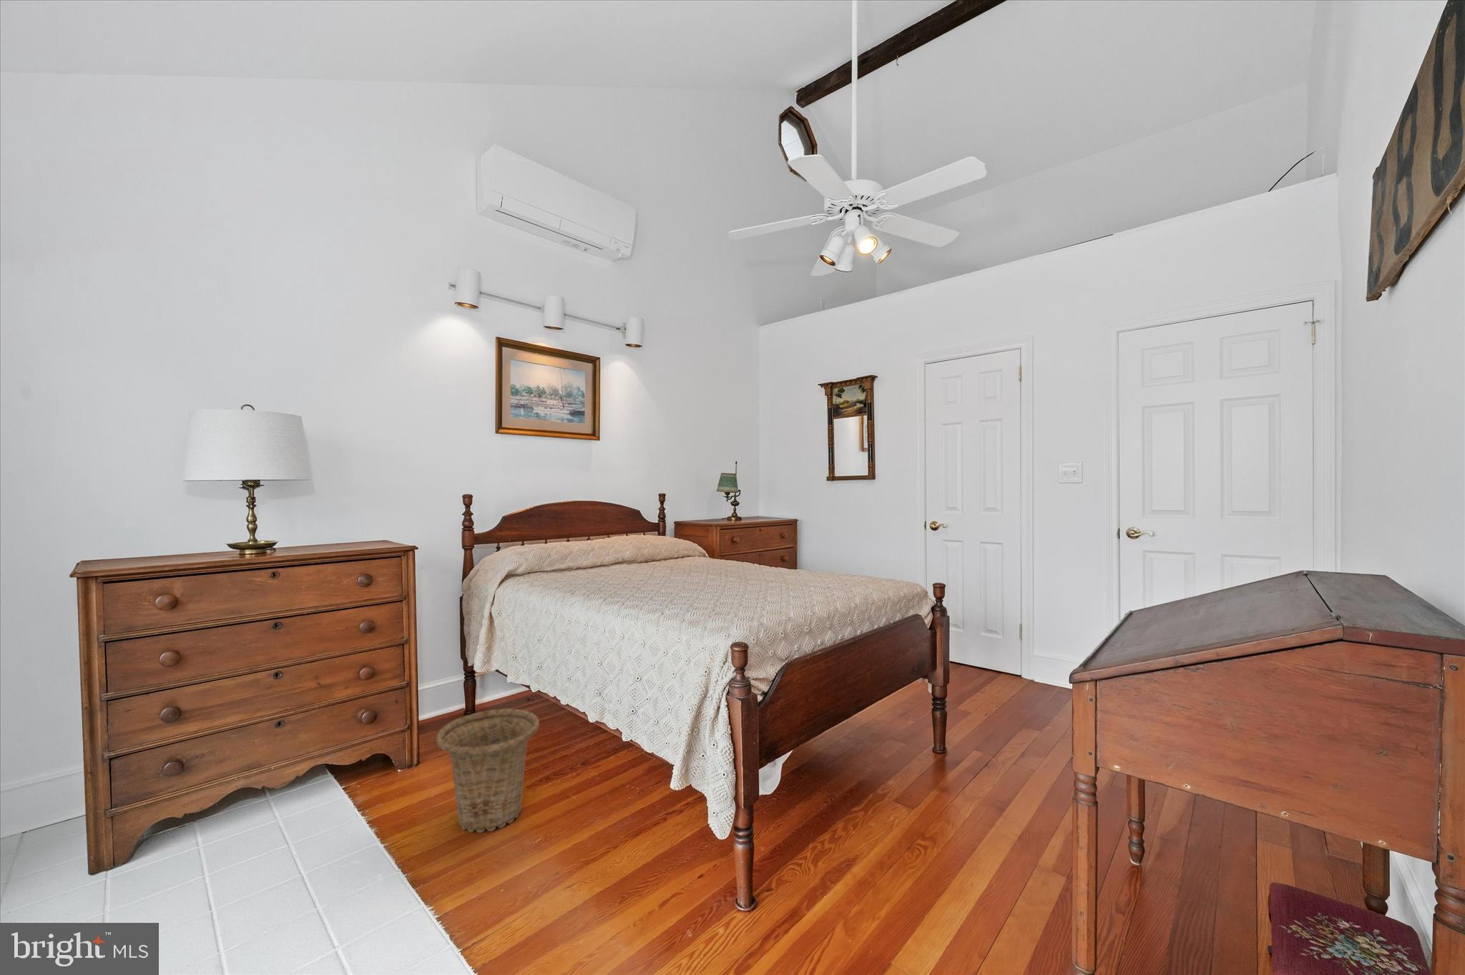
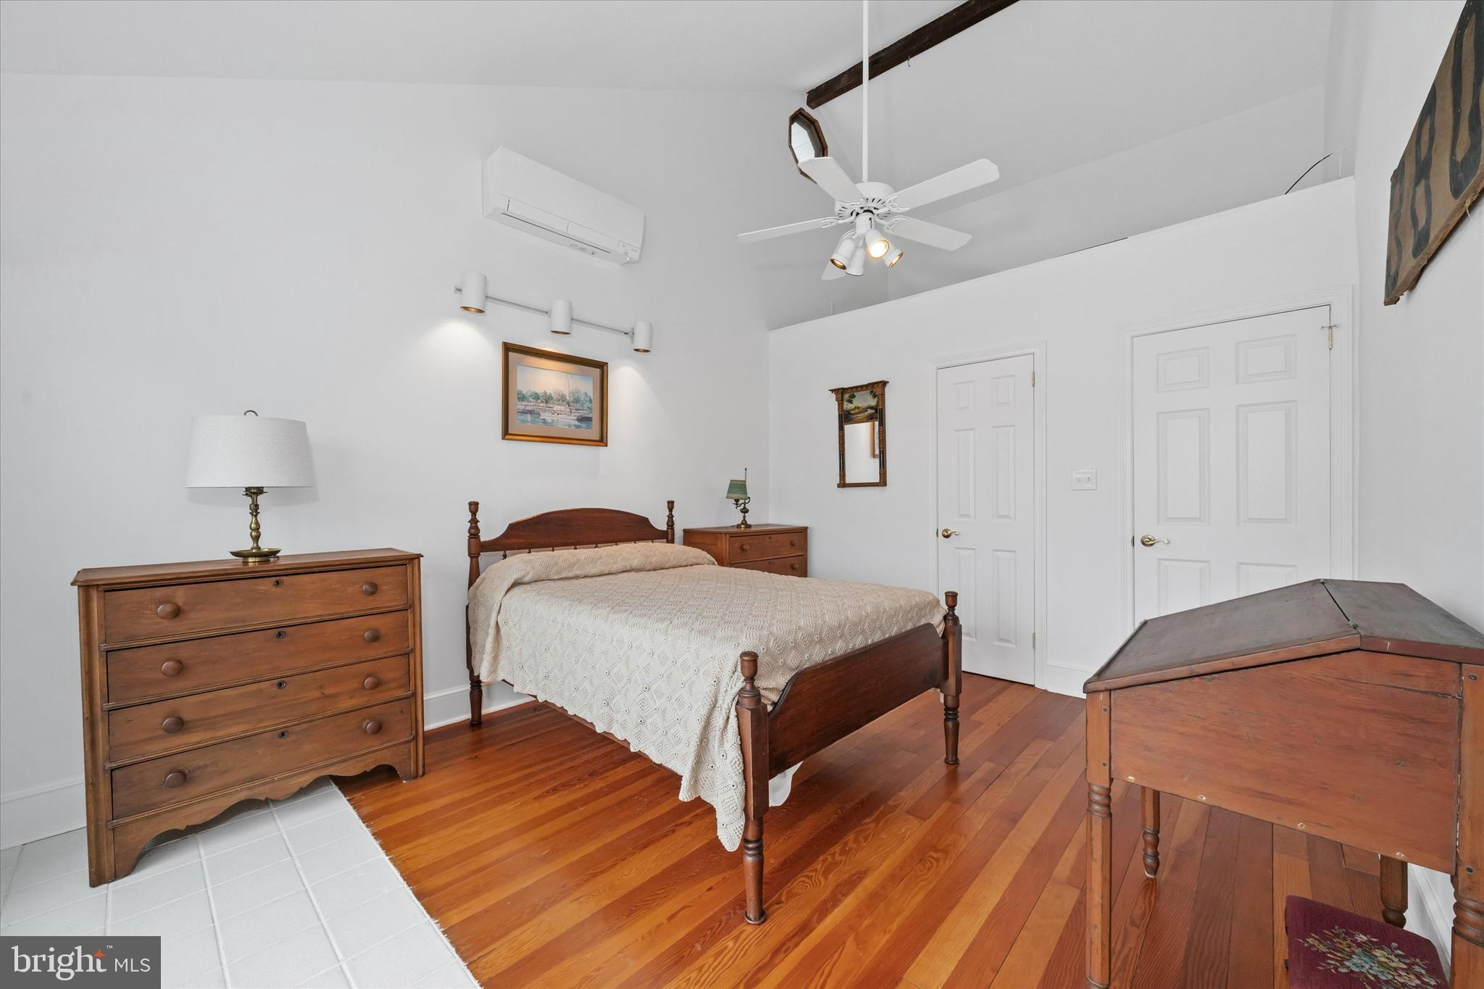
- basket (489, 770)
